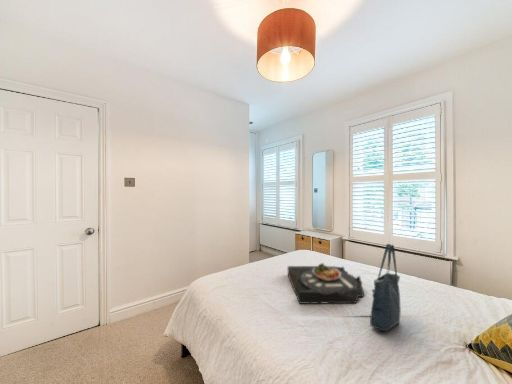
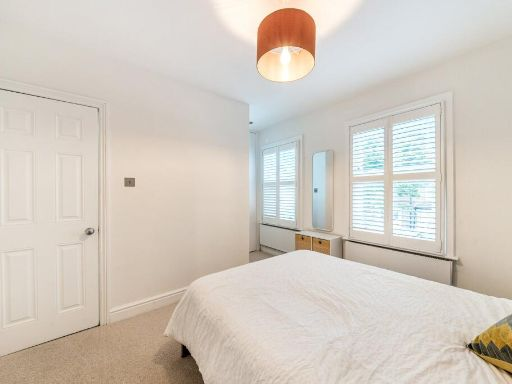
- tote bag (386, 283)
- serving tray (324, 275)
